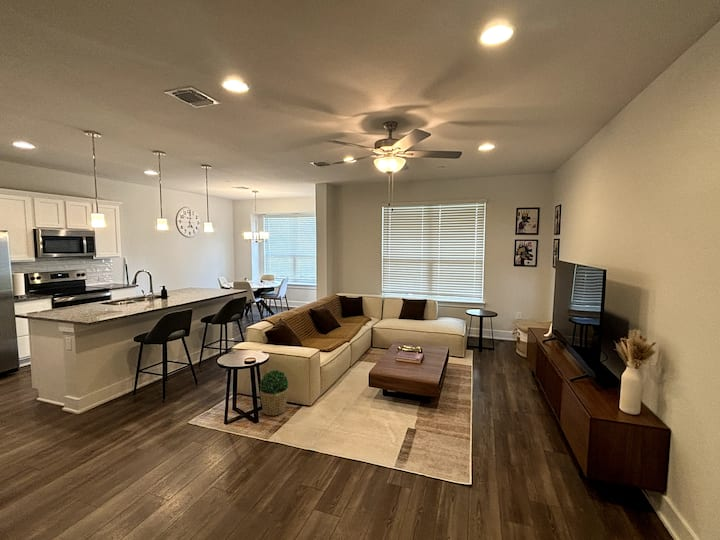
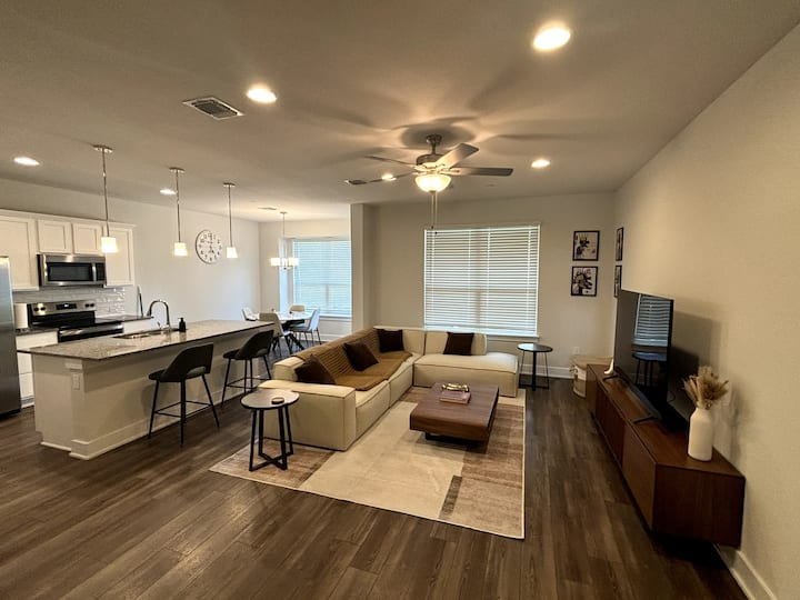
- potted plant (274, 391)
